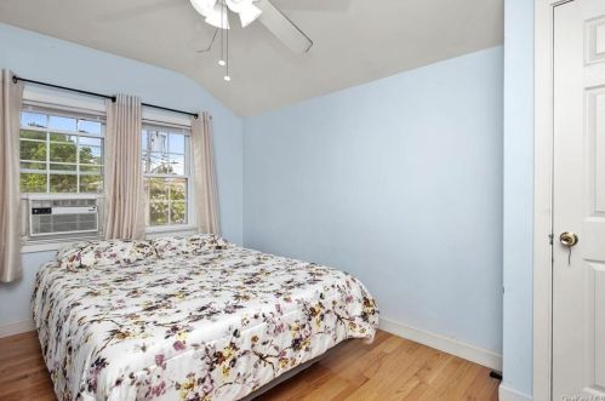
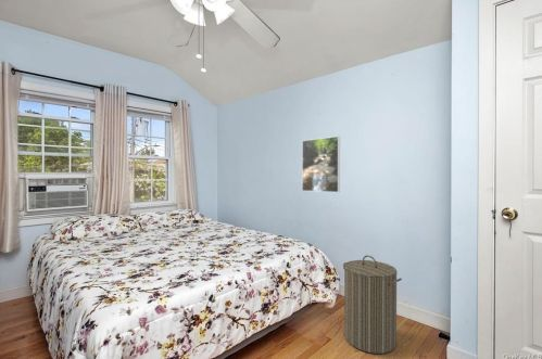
+ laundry hamper (369, 297)
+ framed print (319, 165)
